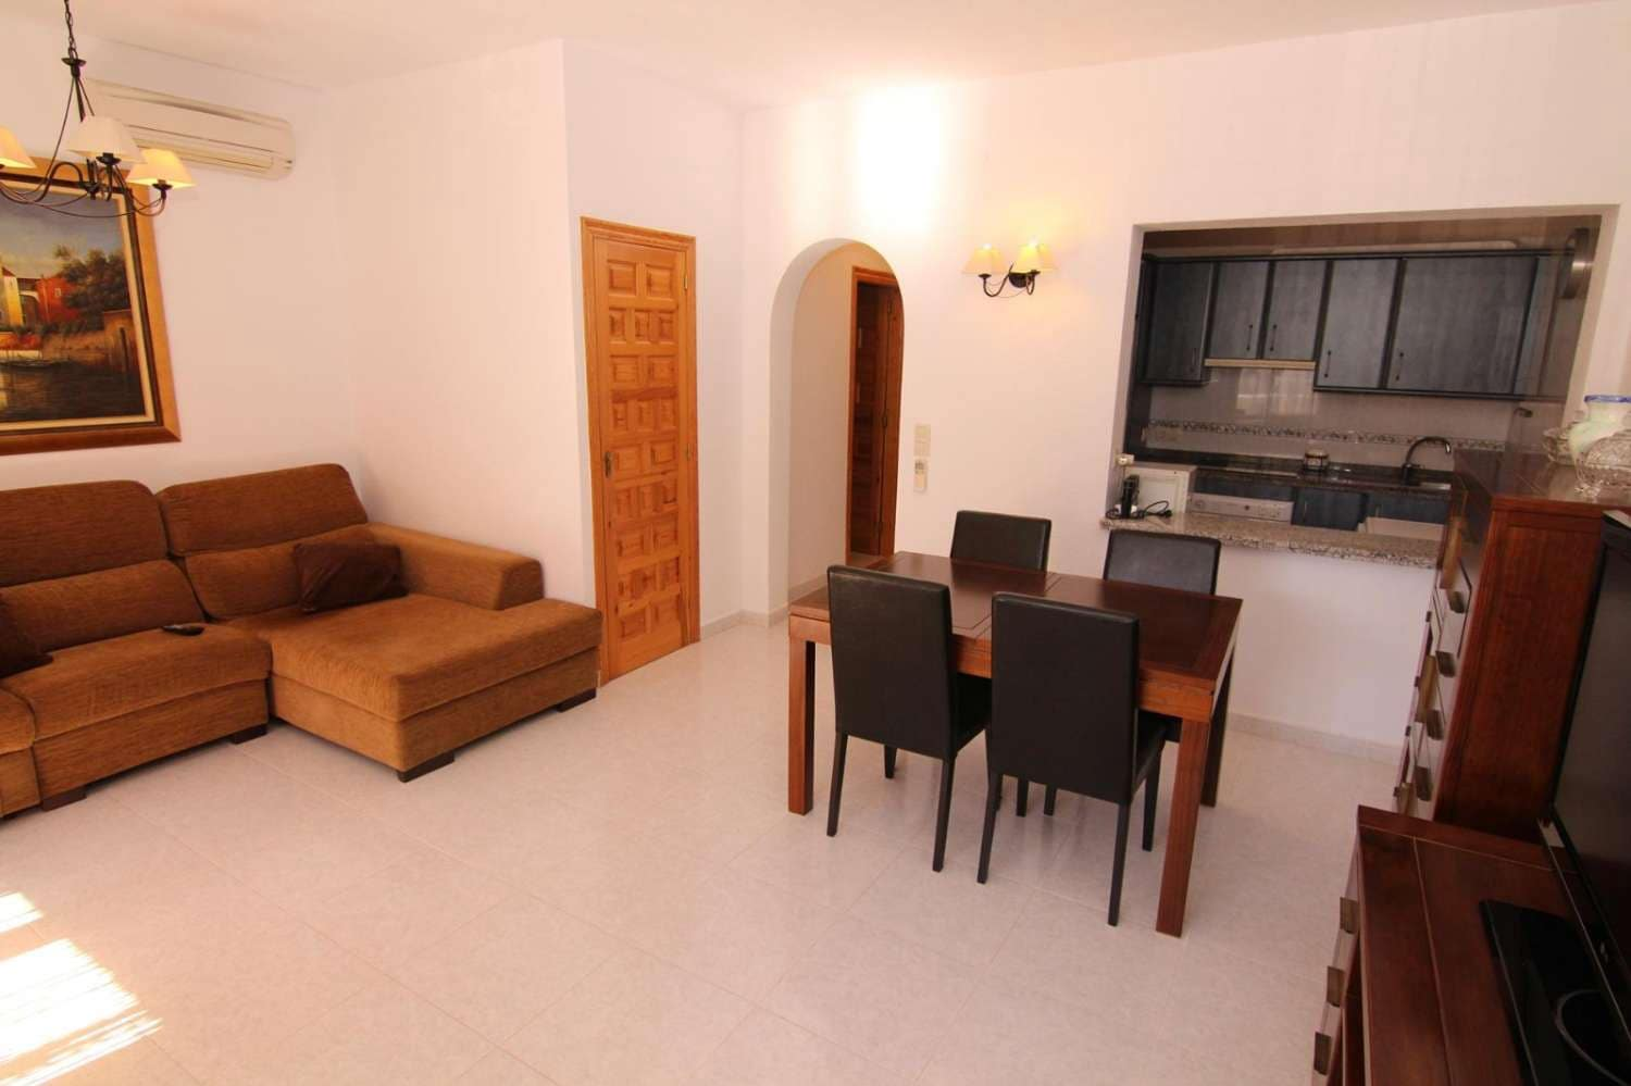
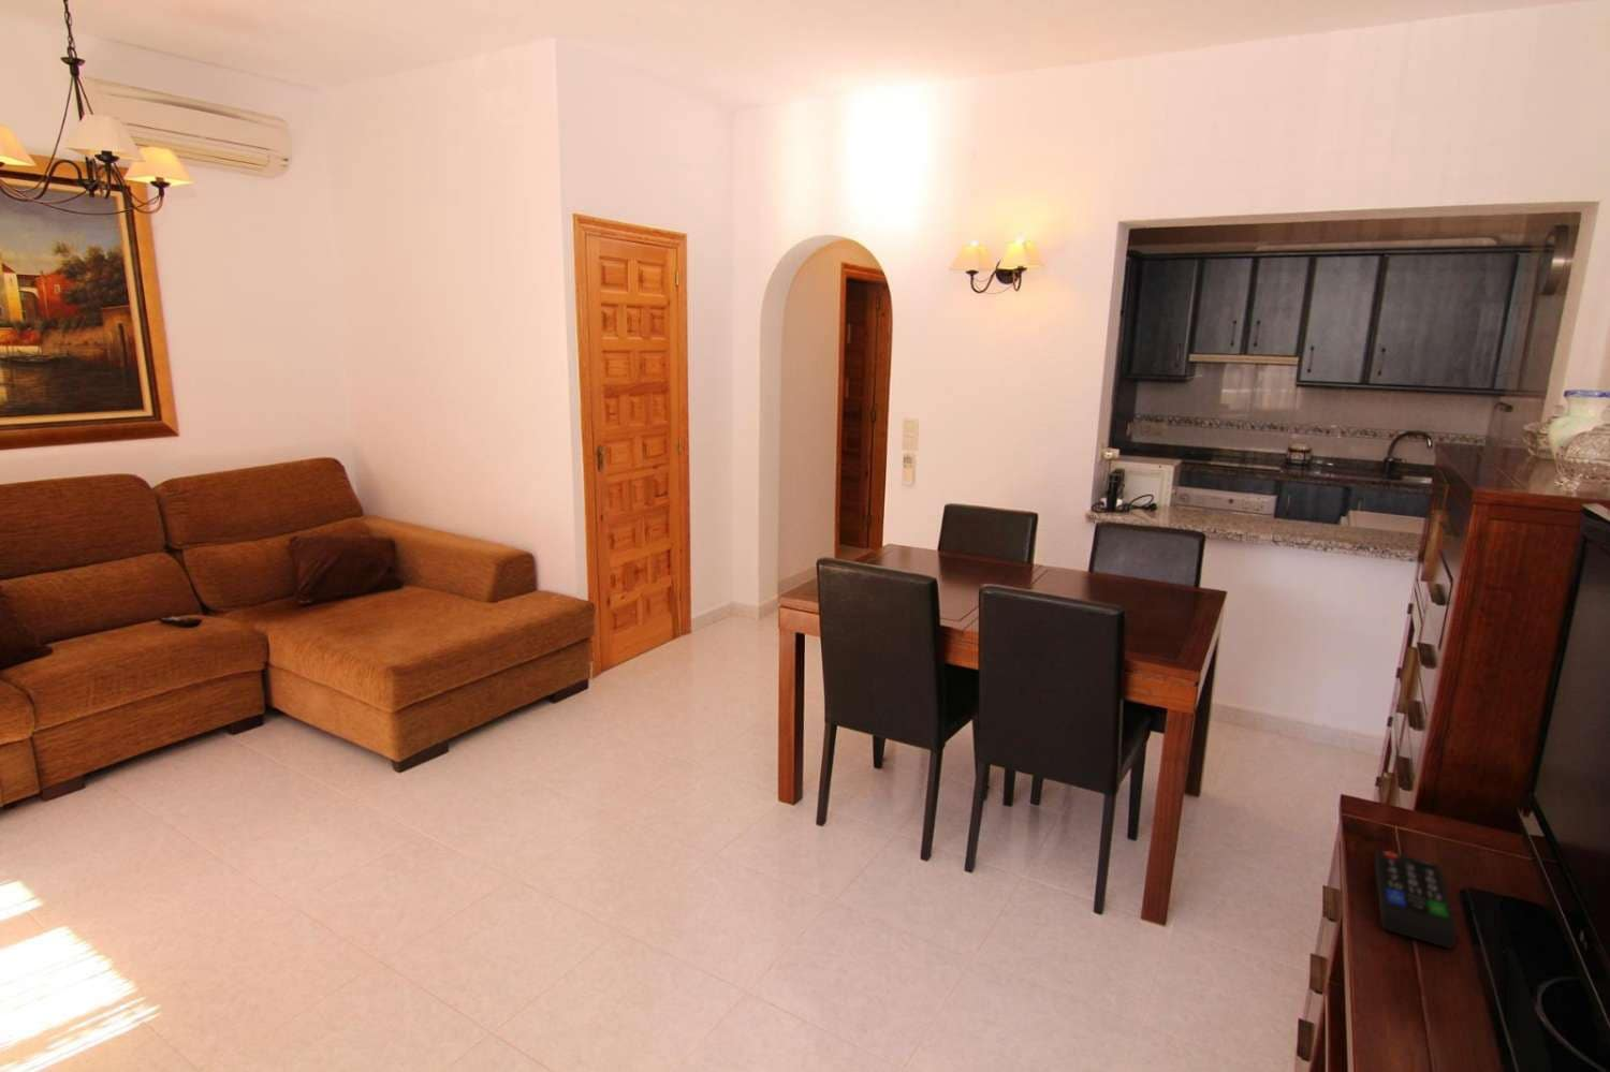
+ remote control (1413, 894)
